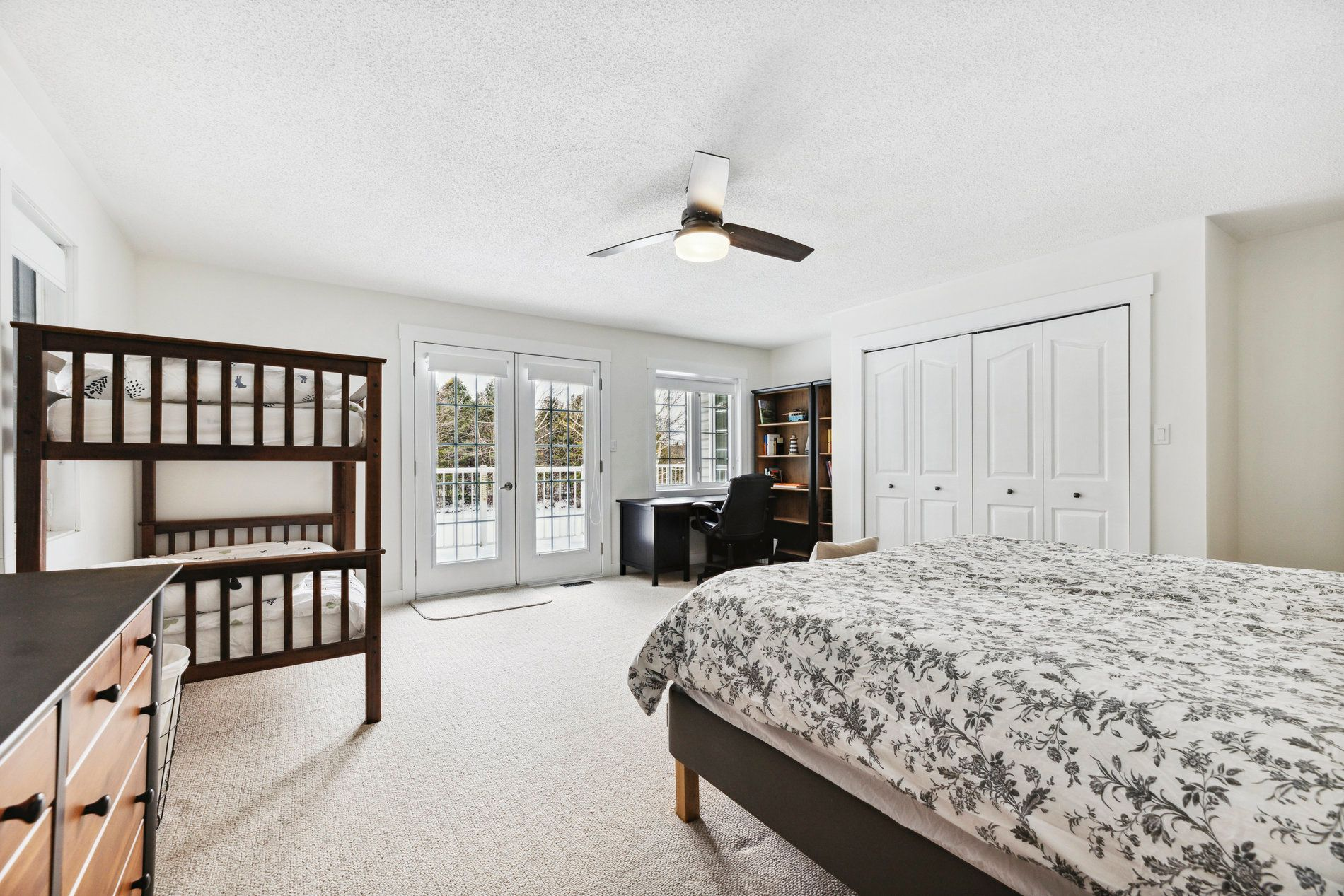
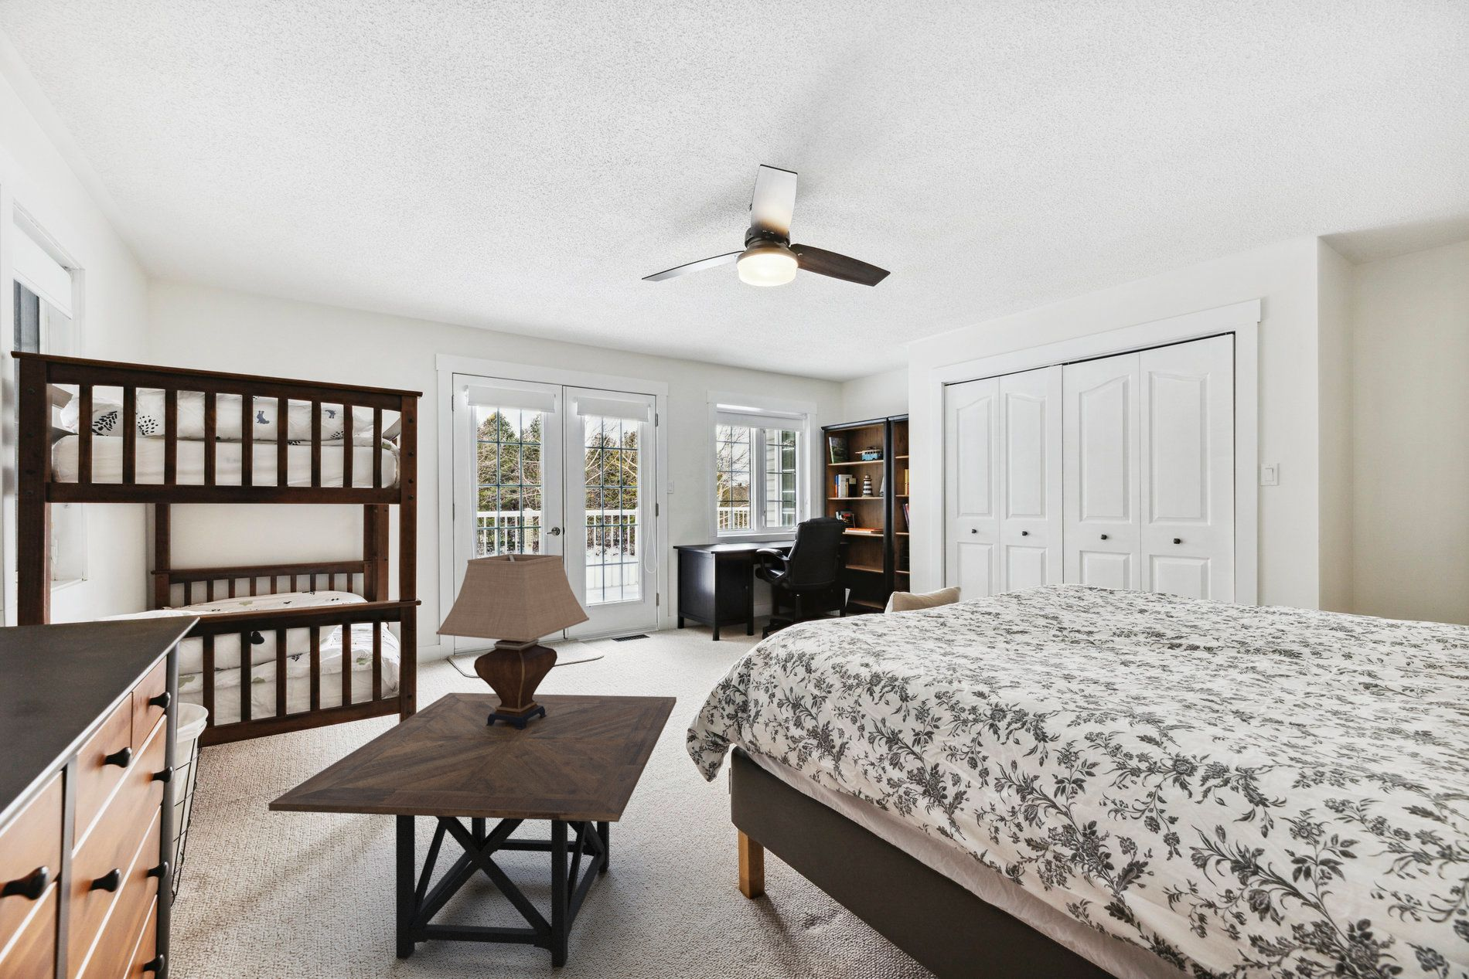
+ side table (514, 823)
+ table lamp (517, 638)
